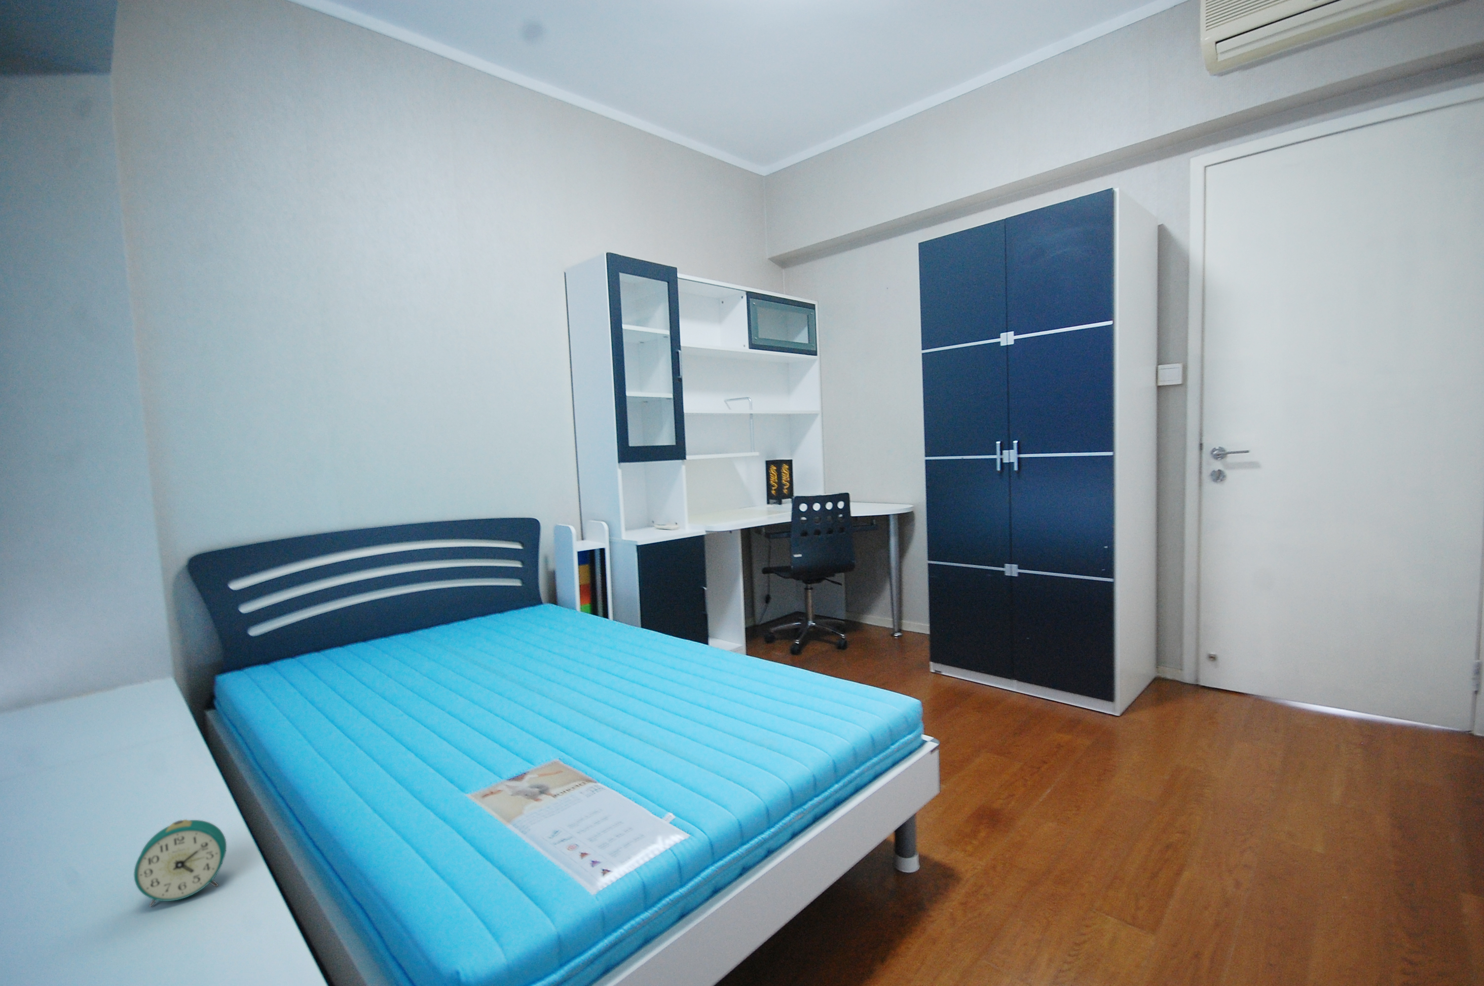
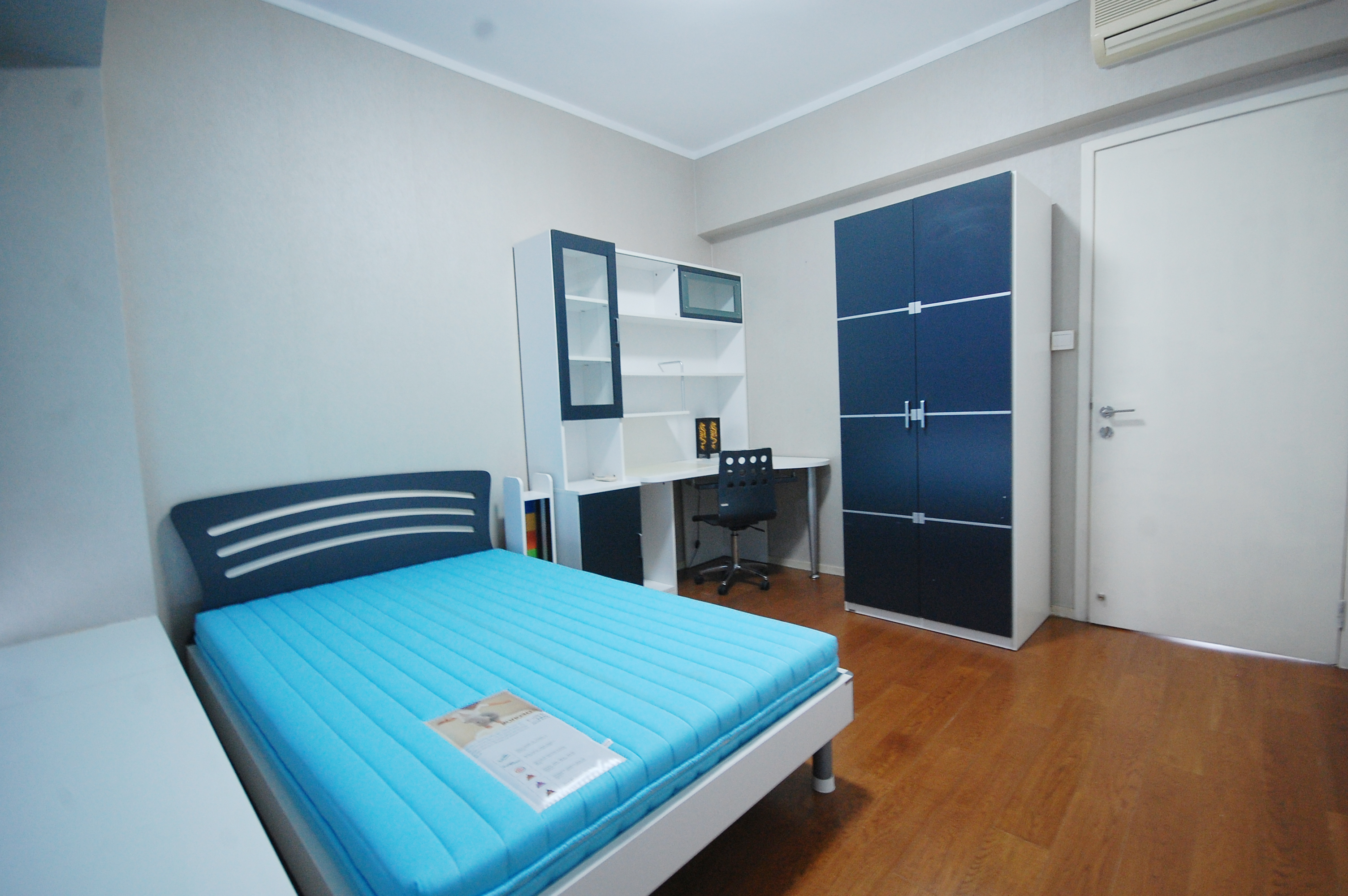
- alarm clock (183, 855)
